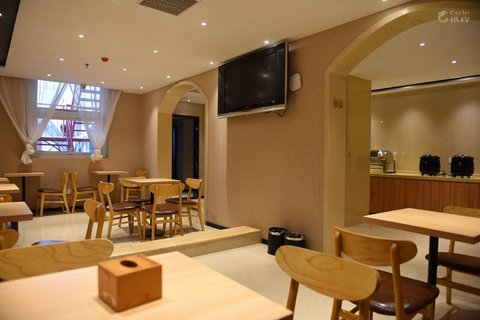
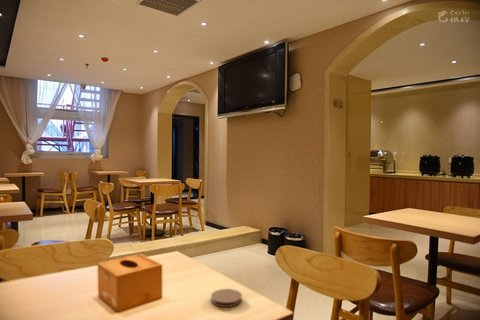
+ coaster (226, 297)
